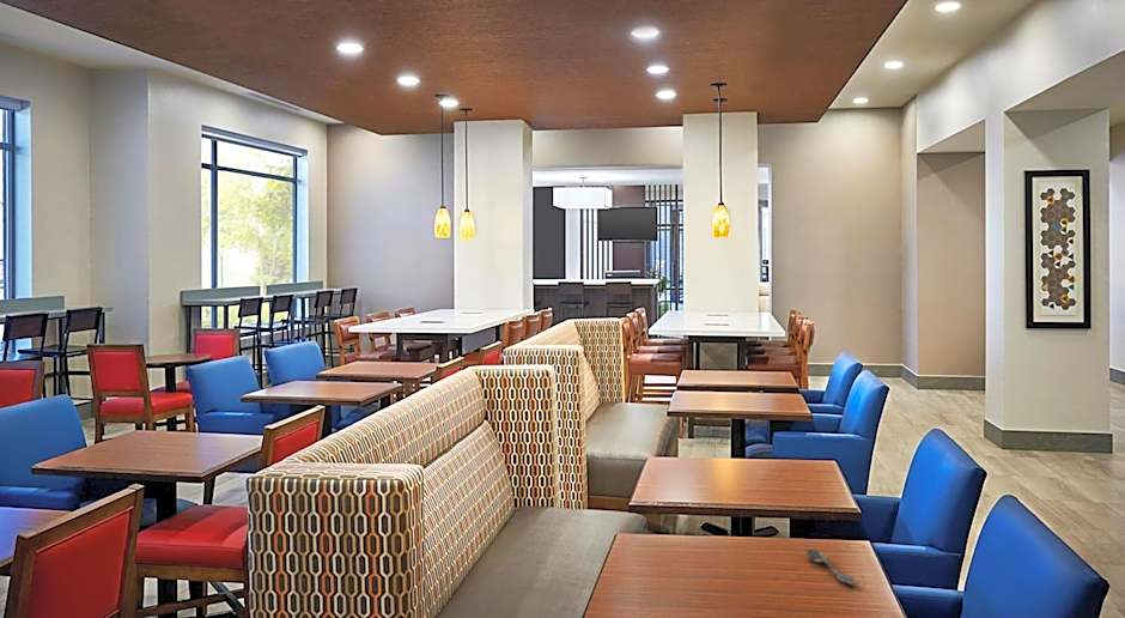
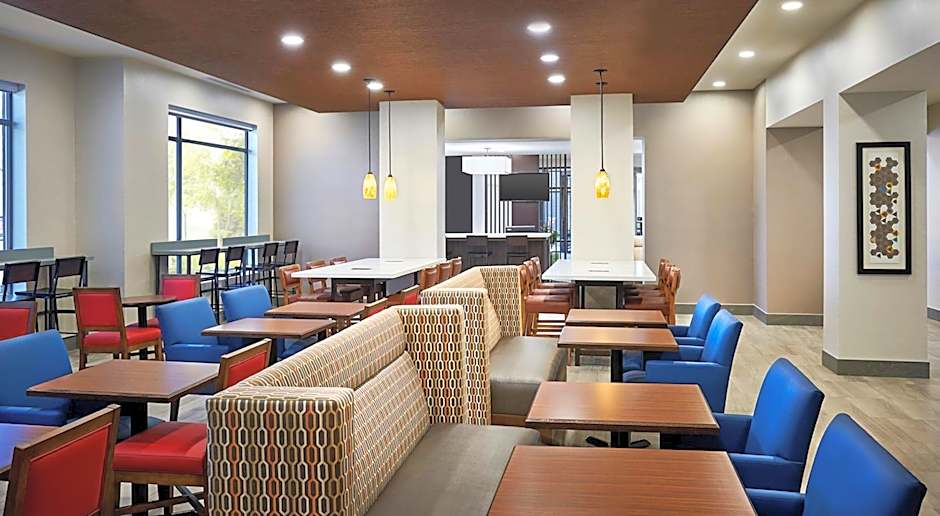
- spoon (829, 565)
